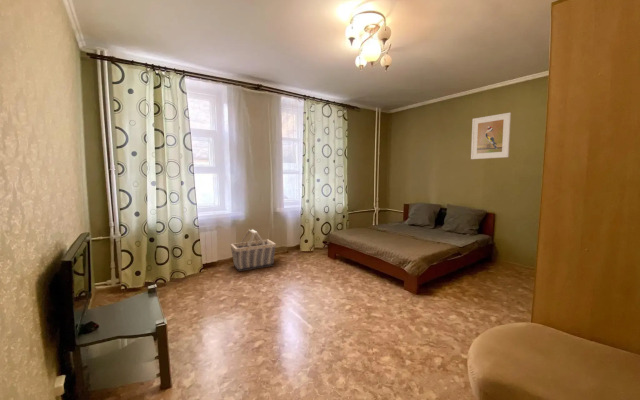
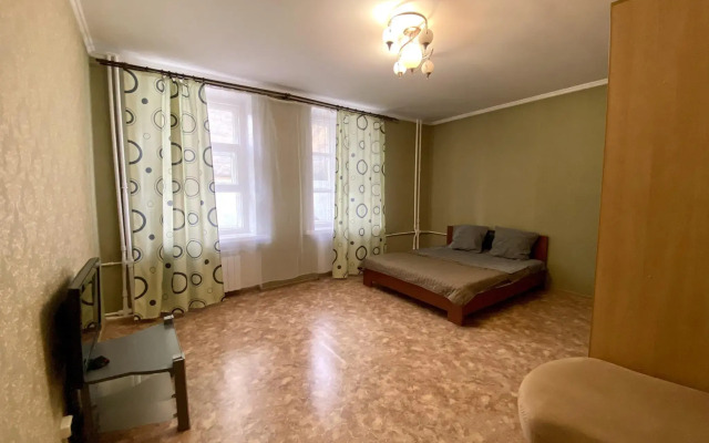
- basket (253, 248)
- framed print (489, 137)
